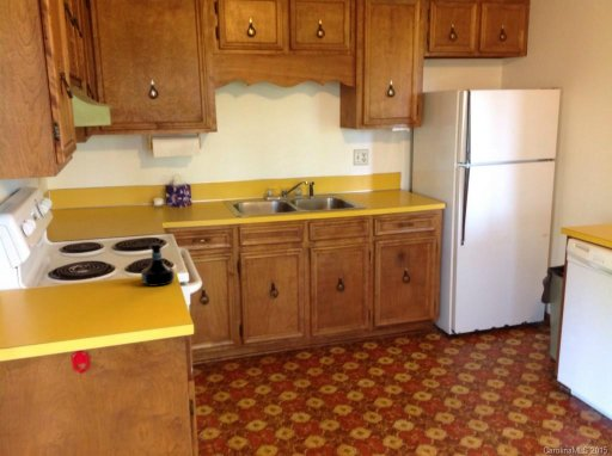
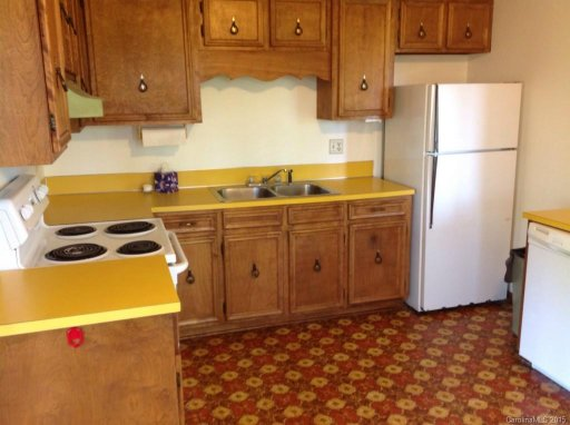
- tequila bottle (157, 263)
